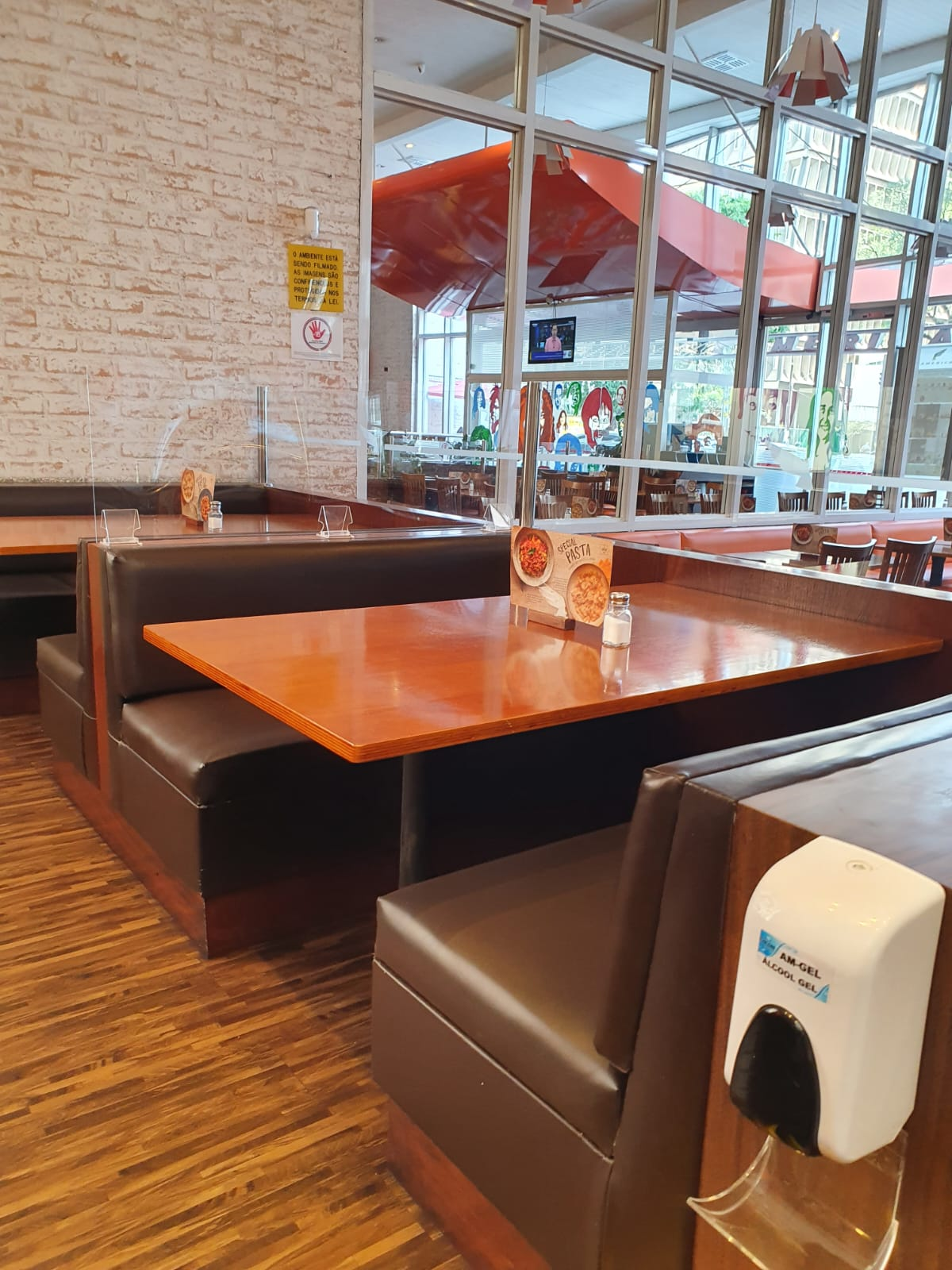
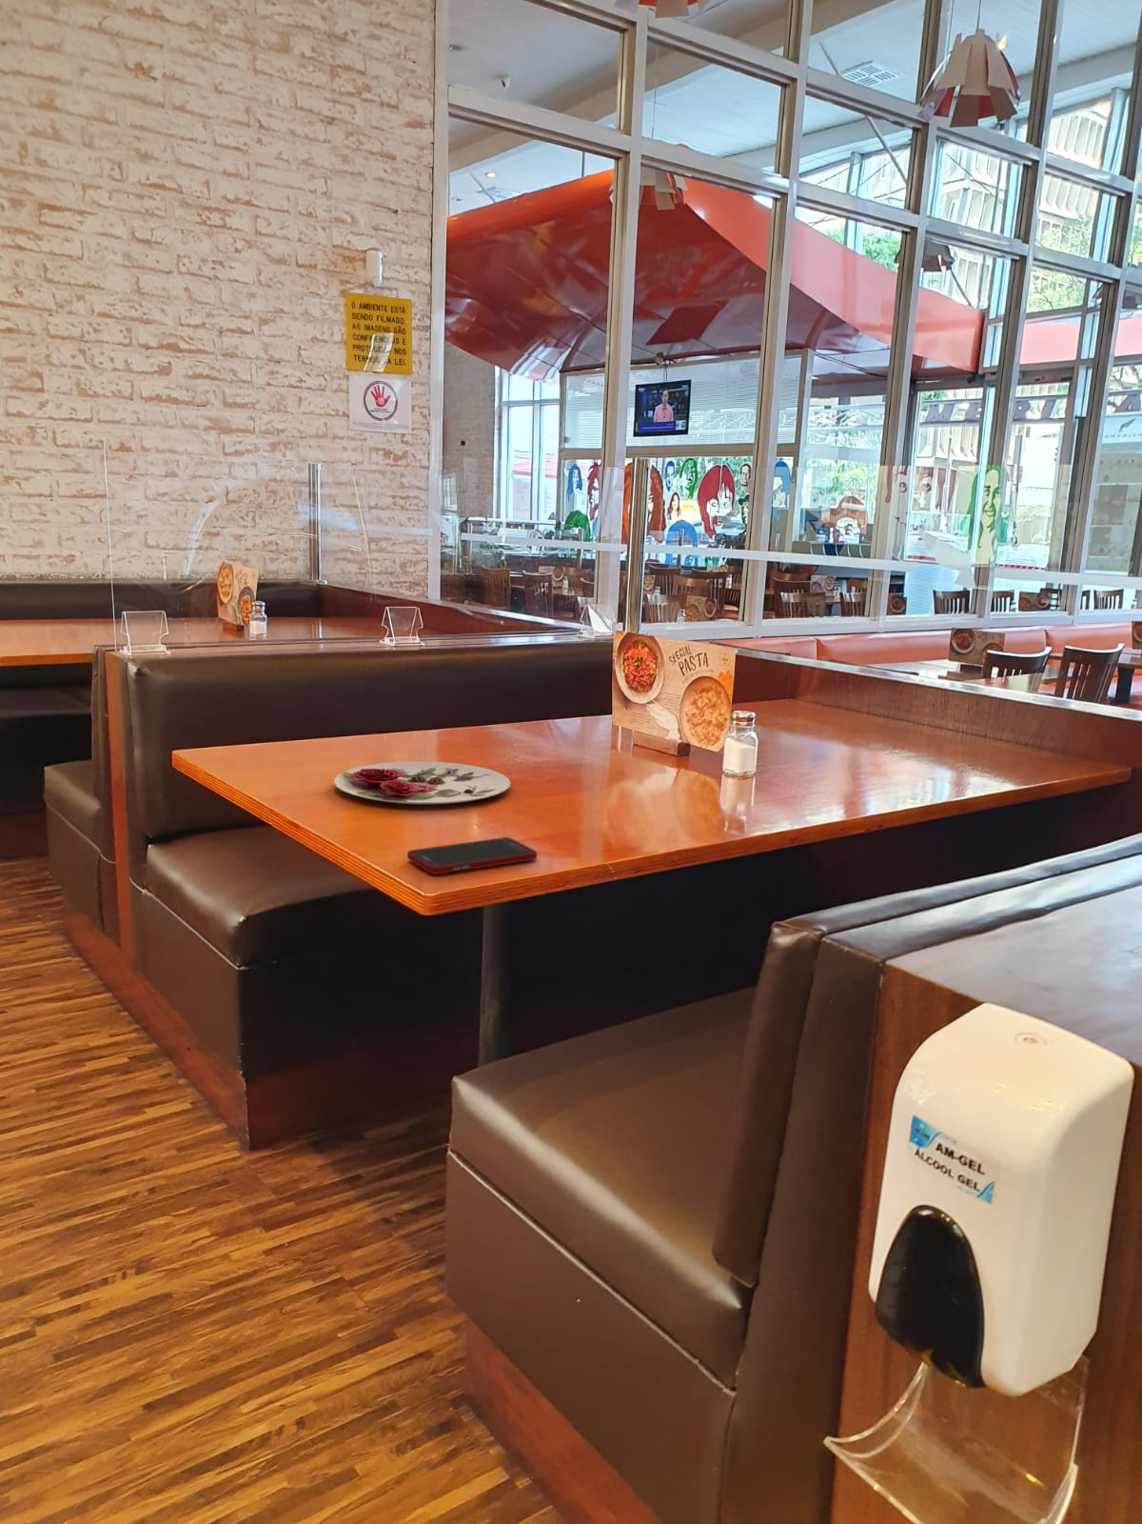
+ cell phone (471, 856)
+ plate (422, 779)
